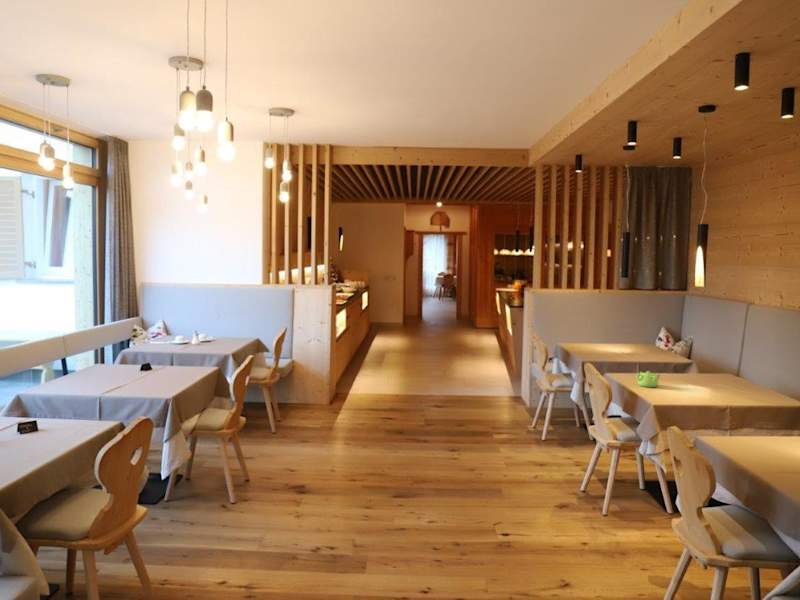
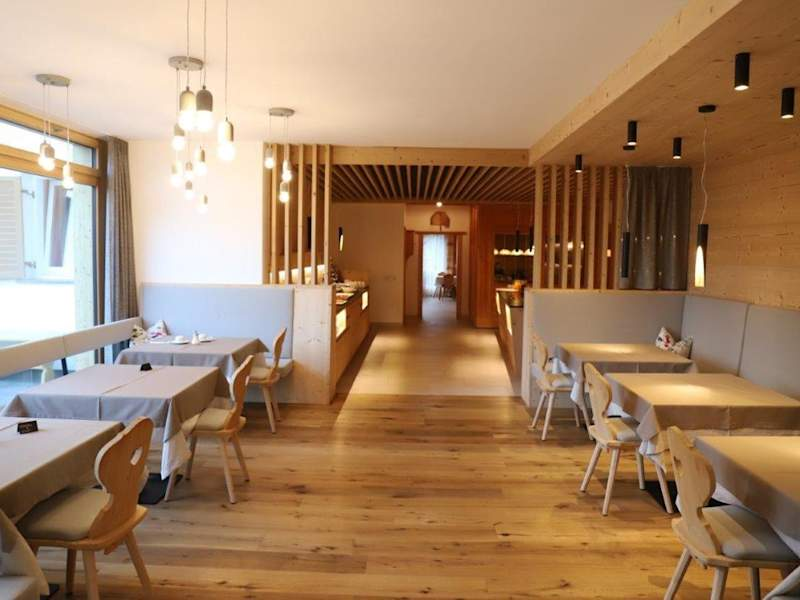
- teapot (647, 378)
